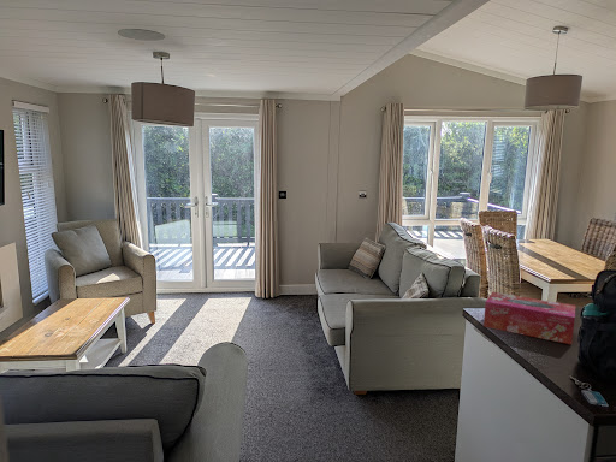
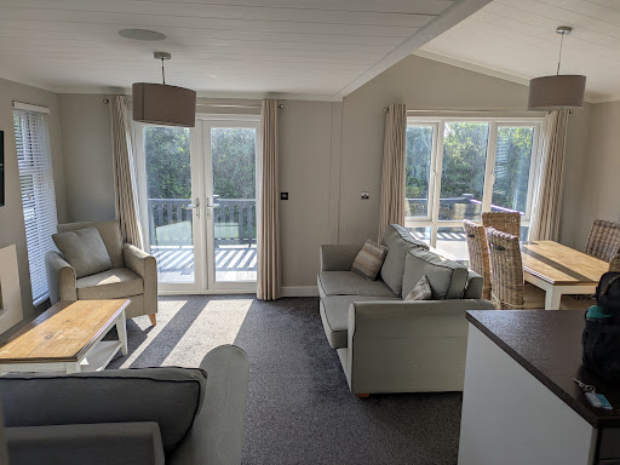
- tissue box (528, 315)
